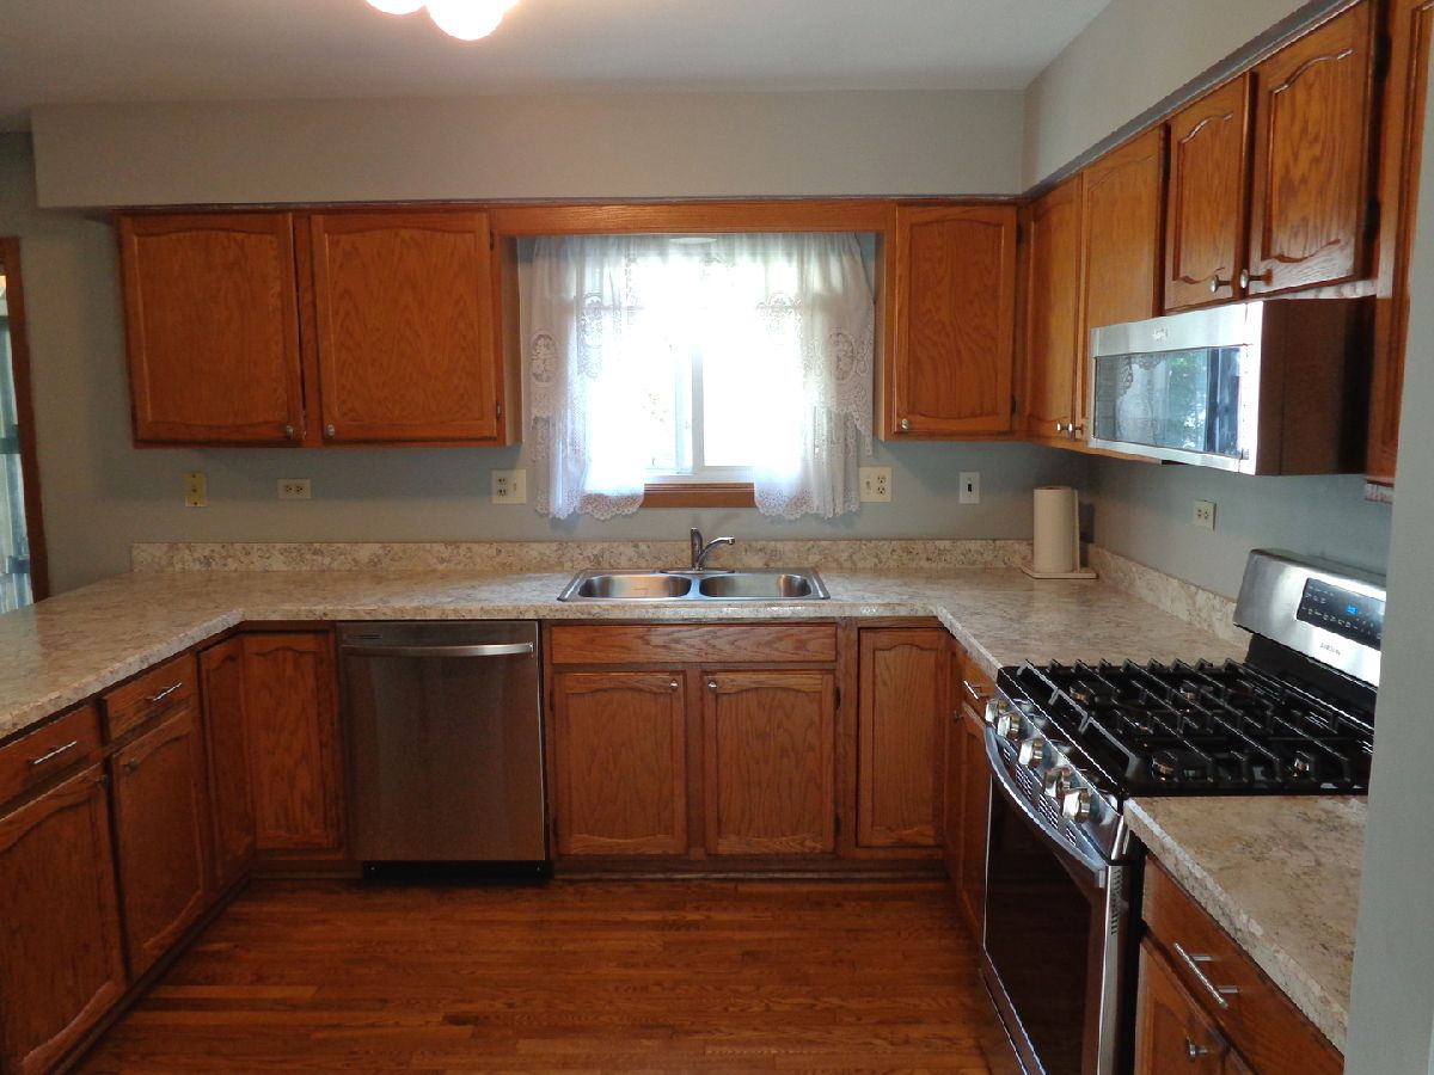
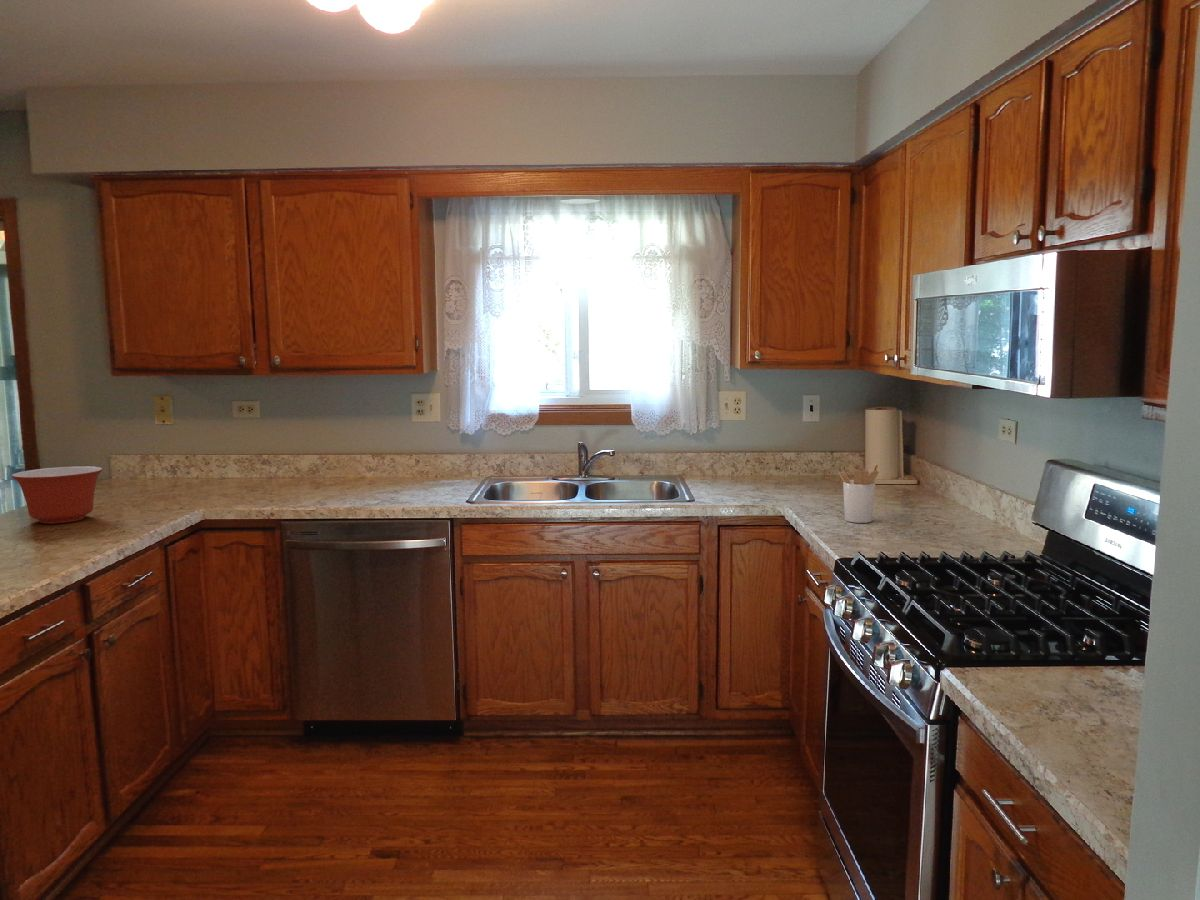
+ utensil holder (861, 493)
+ mixing bowl (60, 495)
